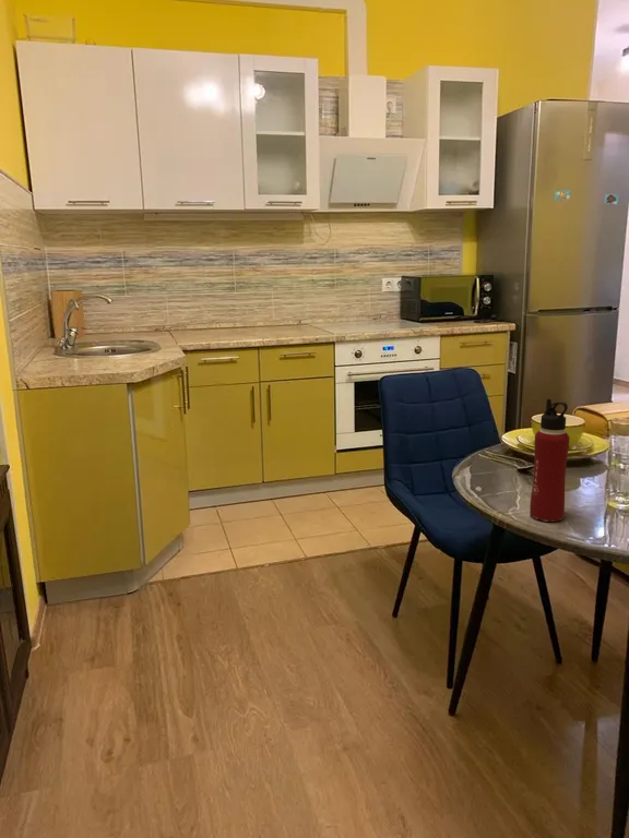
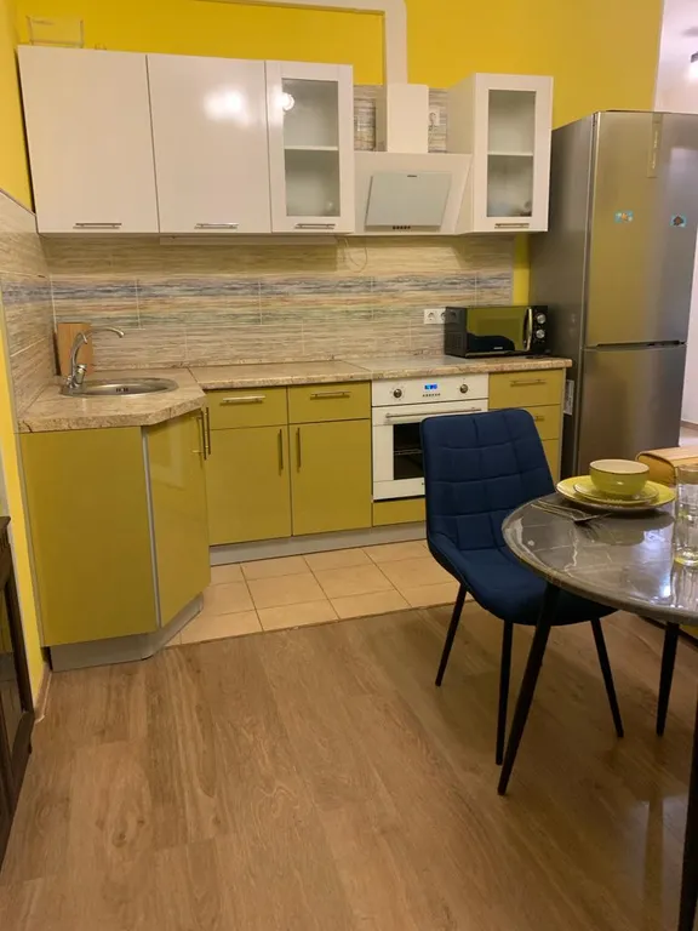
- water bottle (550, 458)
